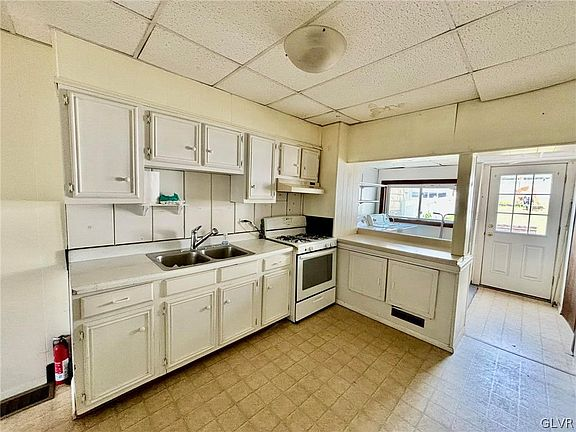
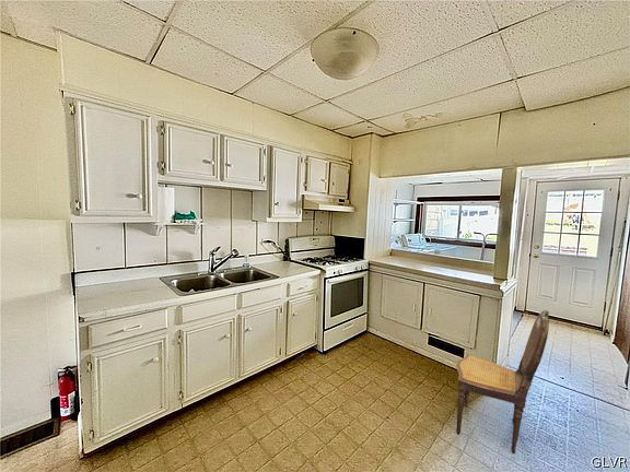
+ dining chair (494, 366)
